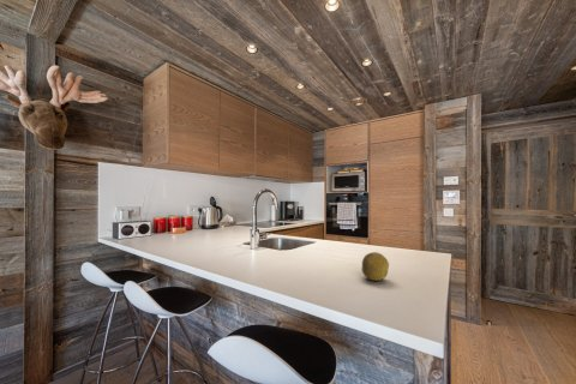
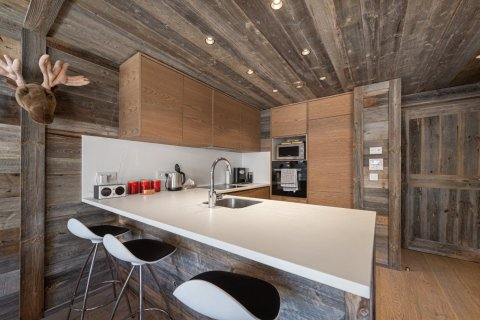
- fruit (374, 265)
